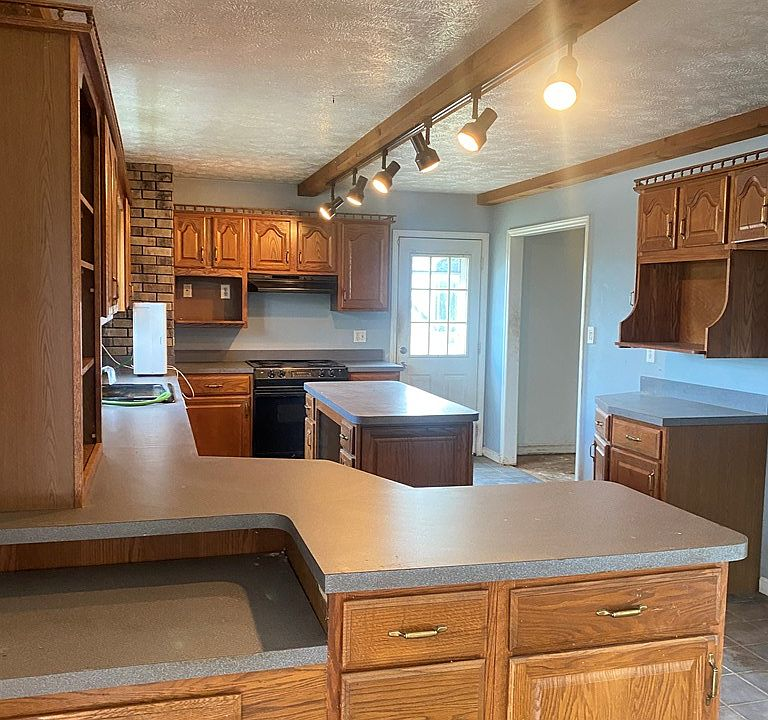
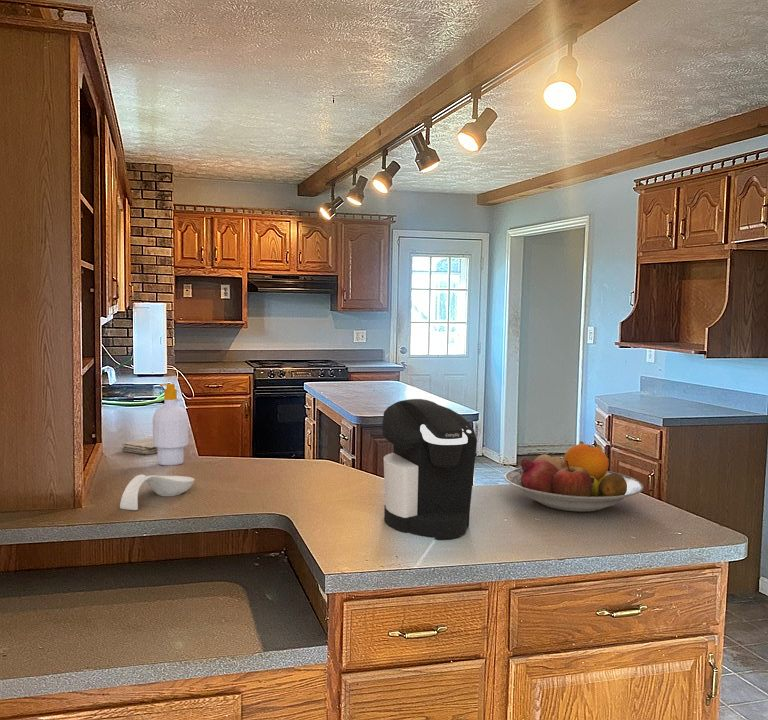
+ fruit bowl (572, 474)
+ spoon rest (157, 485)
+ washcloth (152, 444)
+ coffee maker (430, 464)
+ soap bottle (170, 423)
